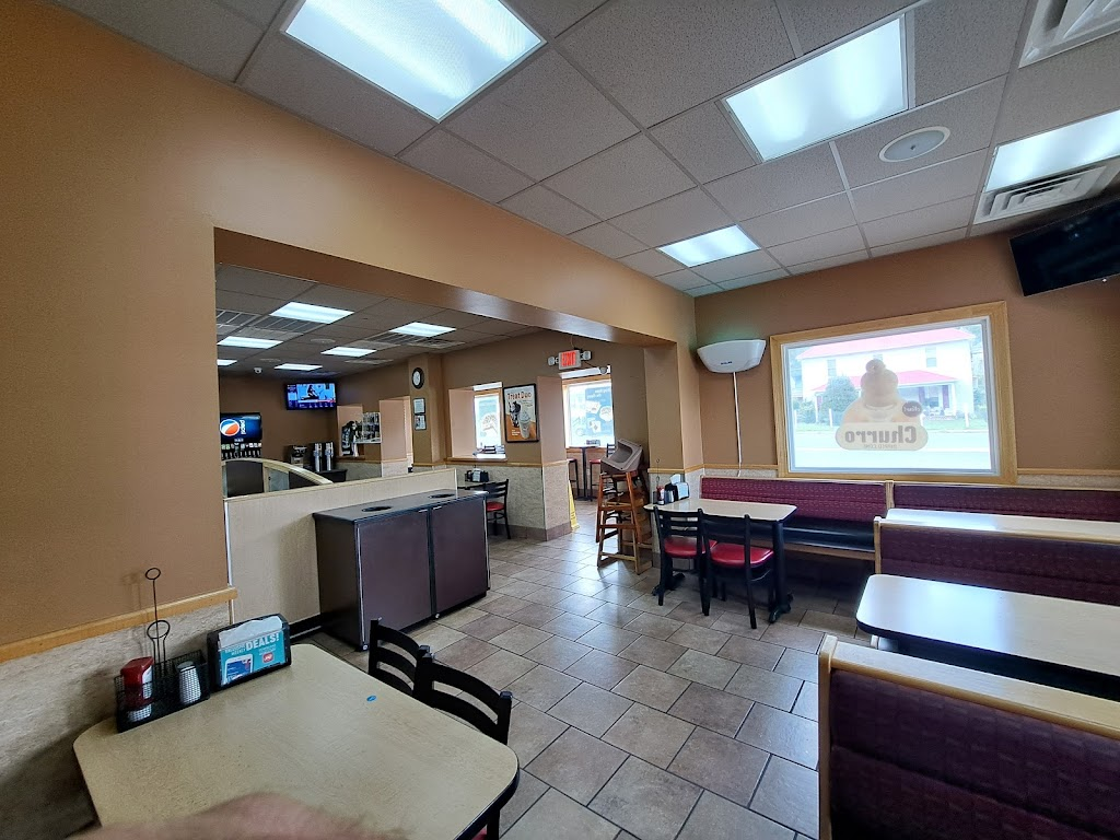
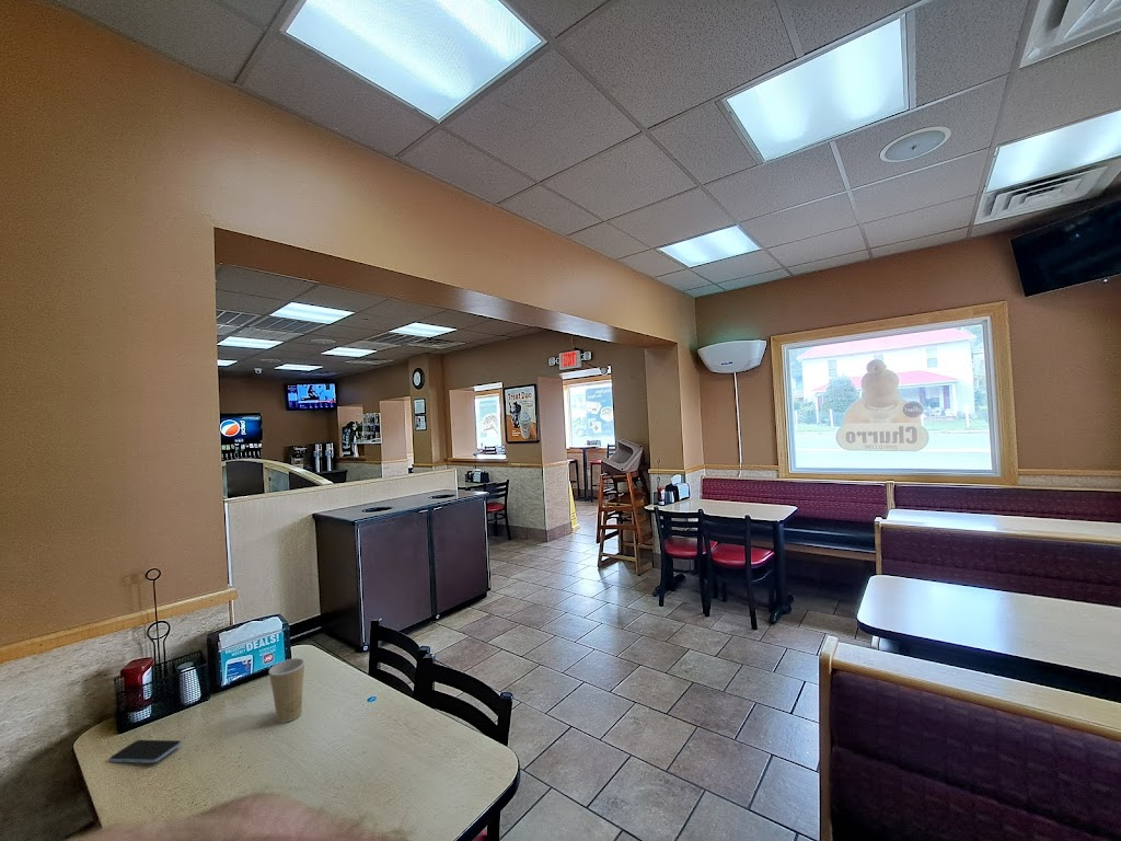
+ smartphone (146, 750)
+ paper cup (288, 690)
